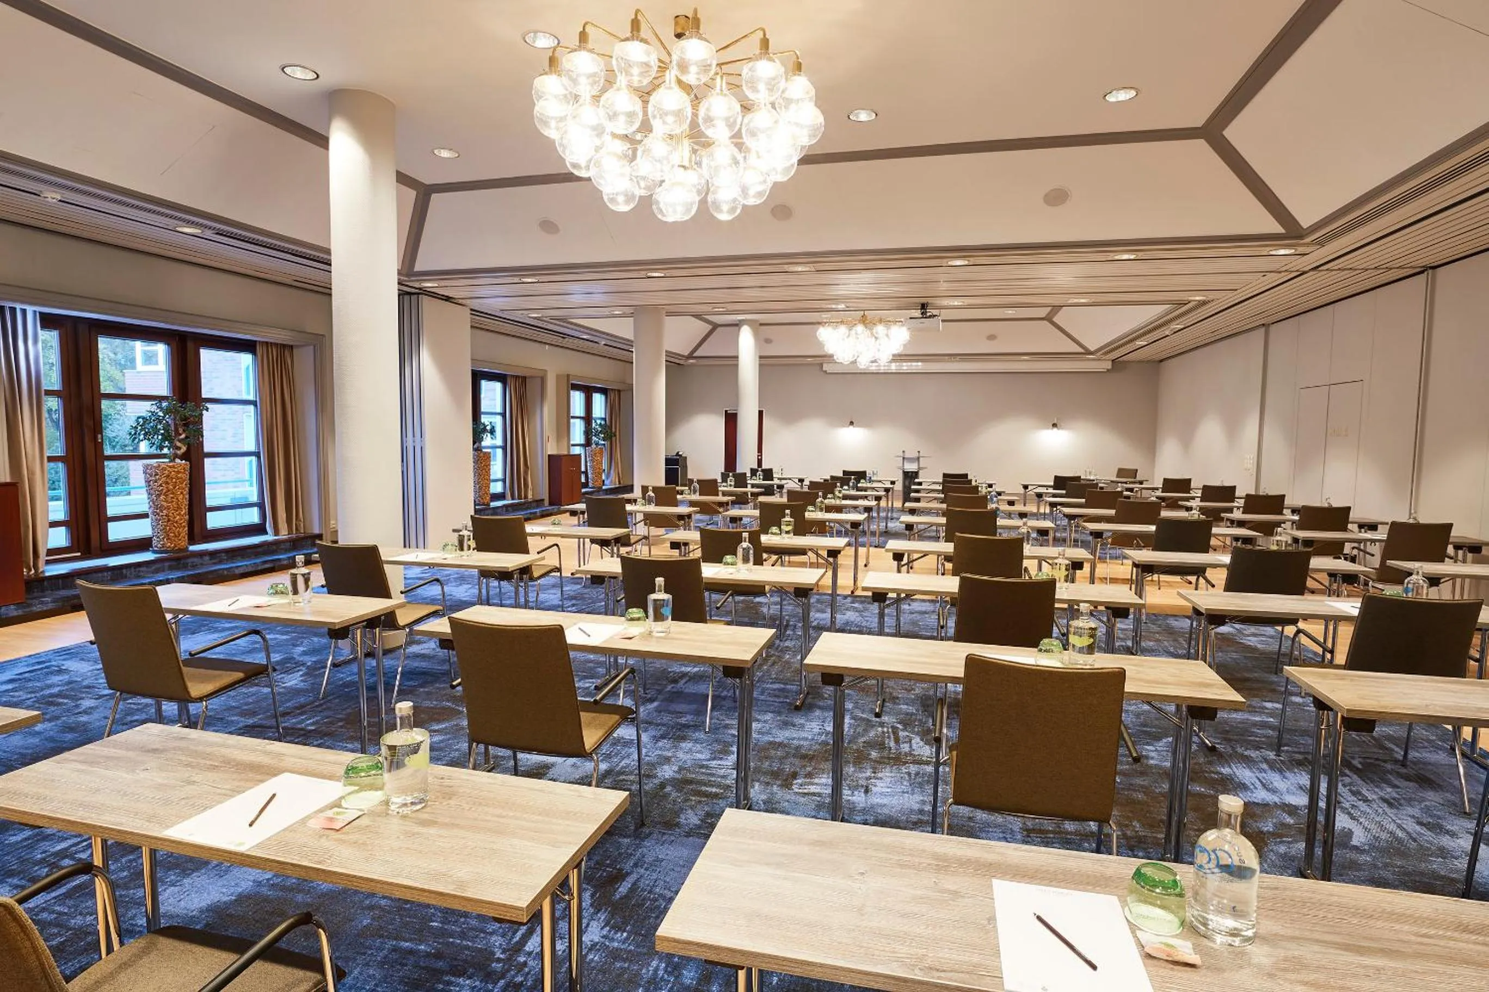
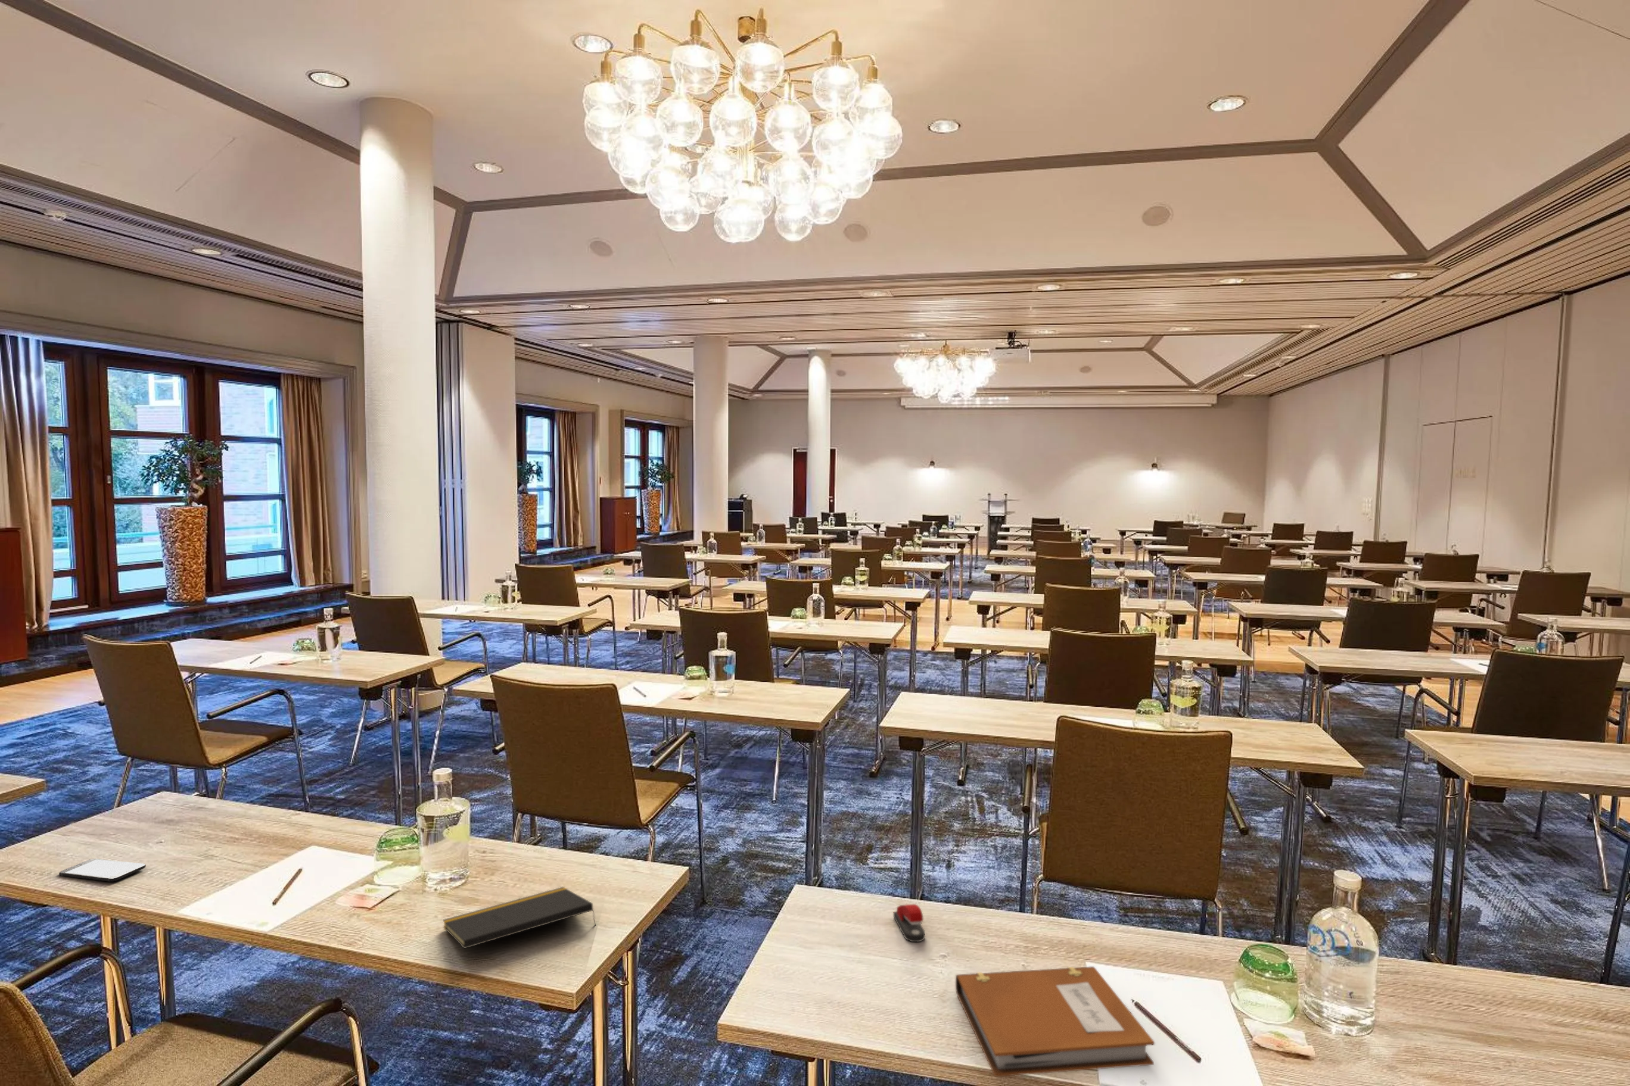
+ notebook (1051, 1014)
+ smartphone (102, 869)
+ notepad (518, 915)
+ stapler (910, 915)
